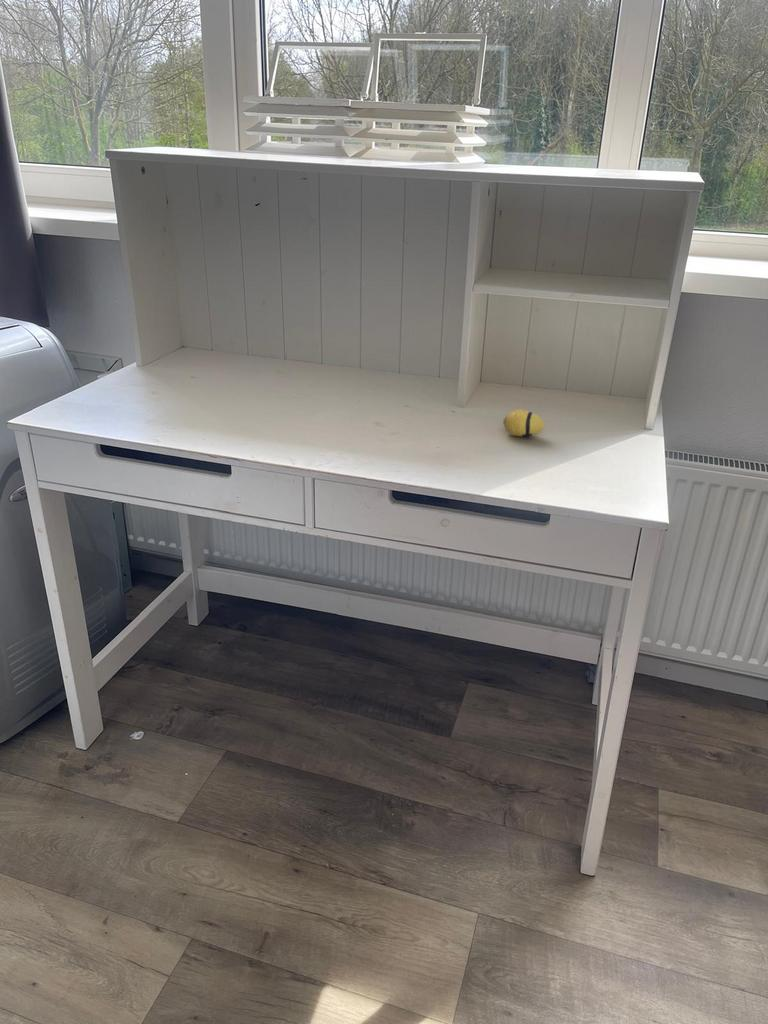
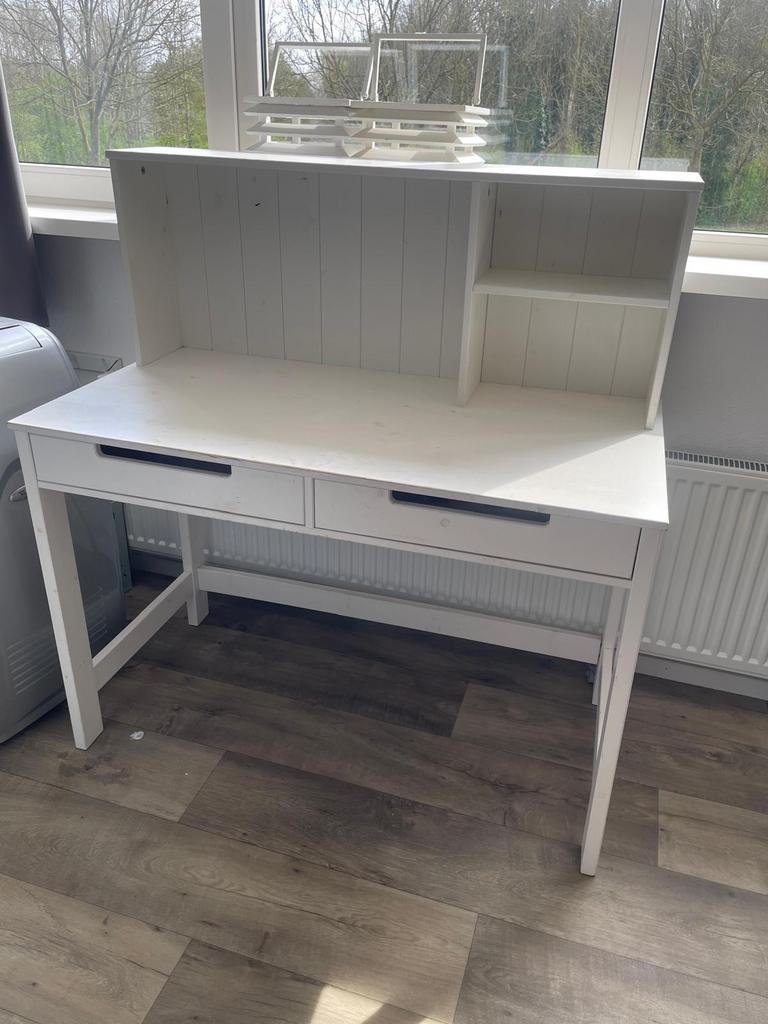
- decorative egg (524, 423)
